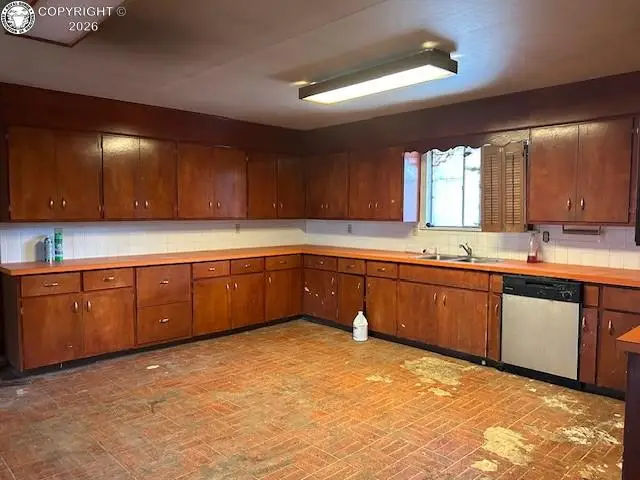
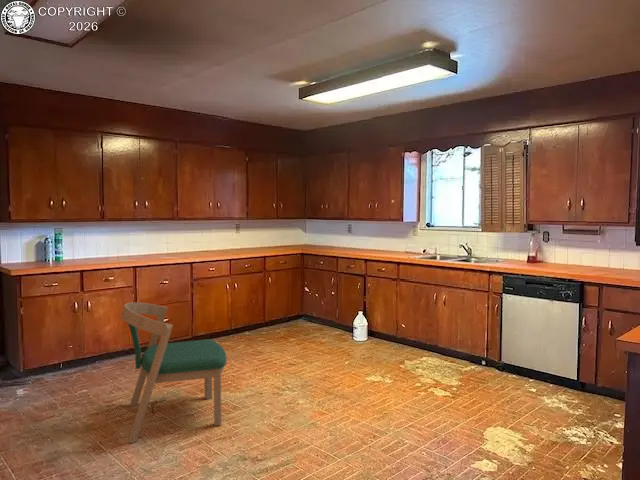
+ dining chair (175, 359)
